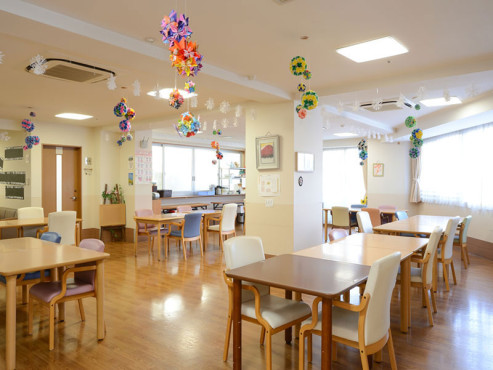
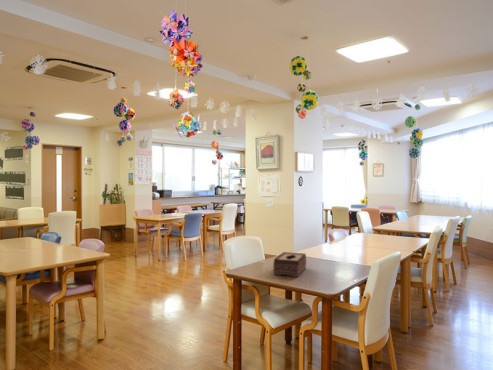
+ tissue box (290, 263)
